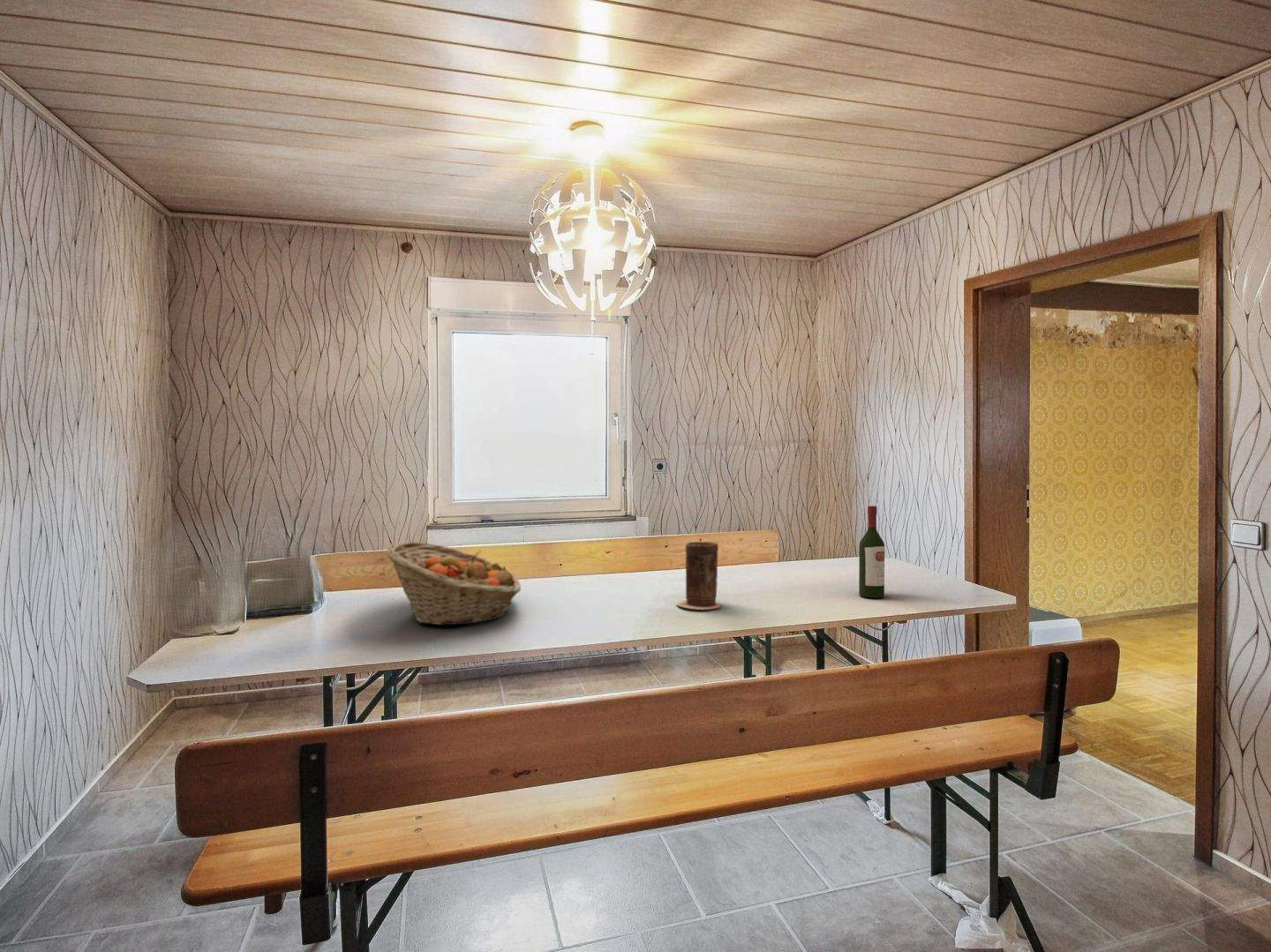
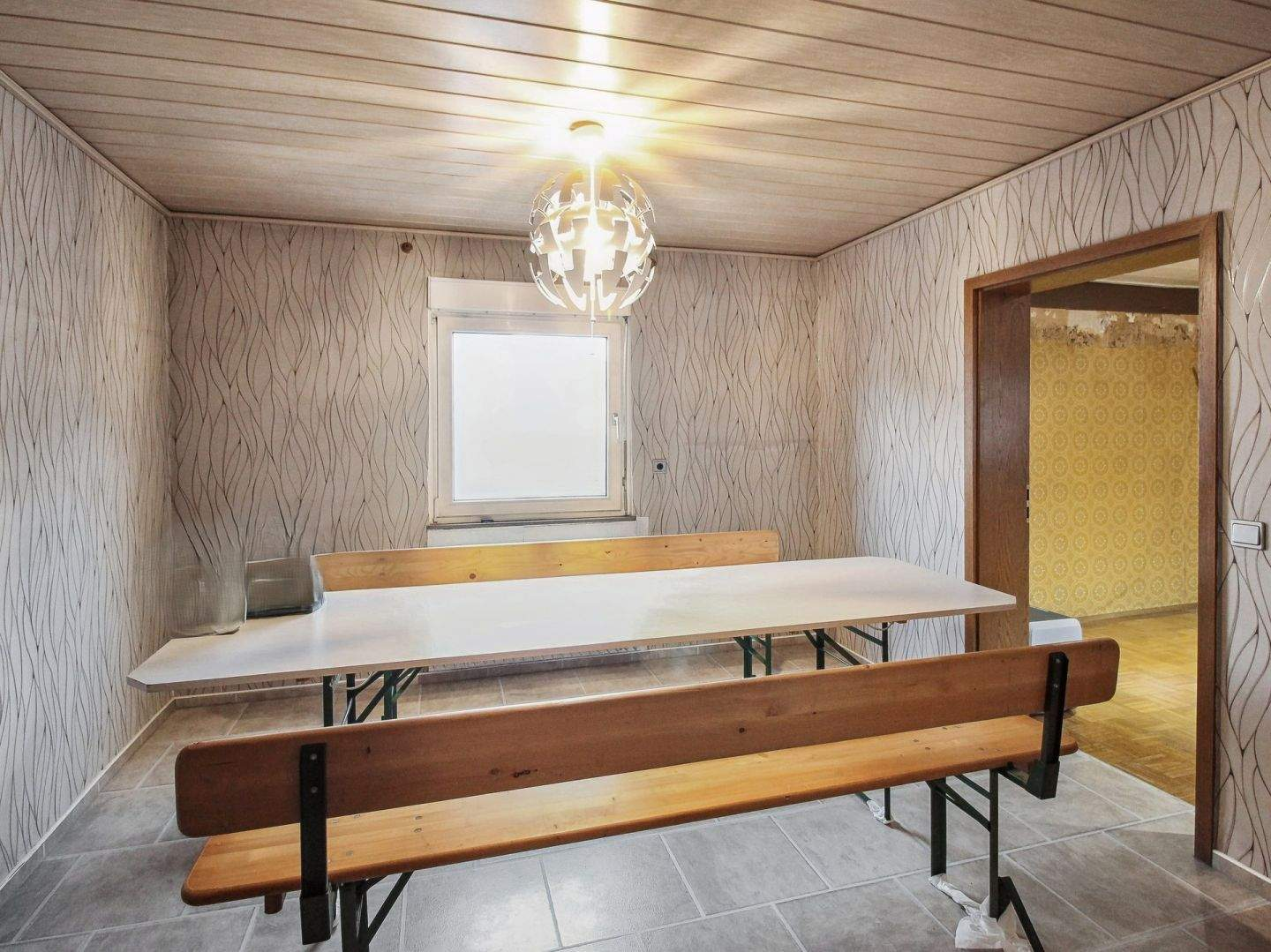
- fruit basket (455, 578)
- vase (698, 573)
- wine bottle (871, 551)
